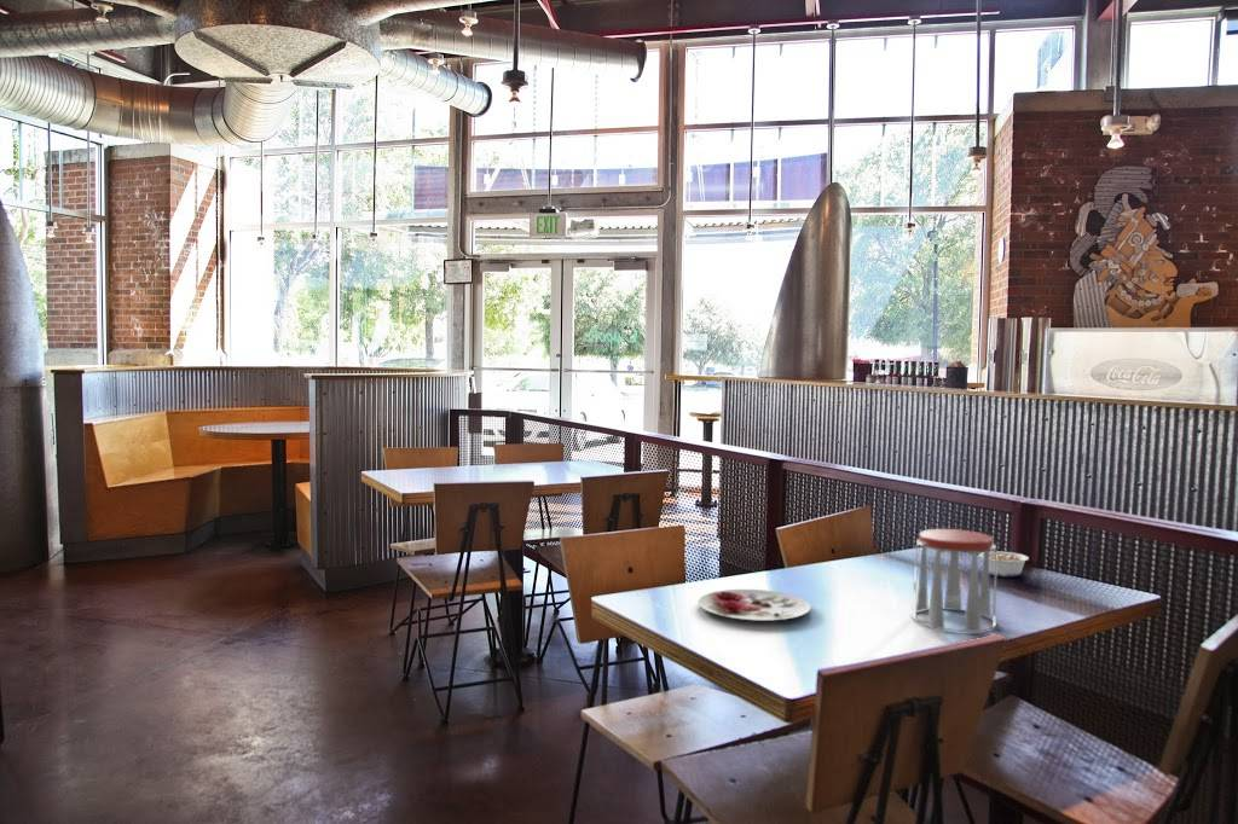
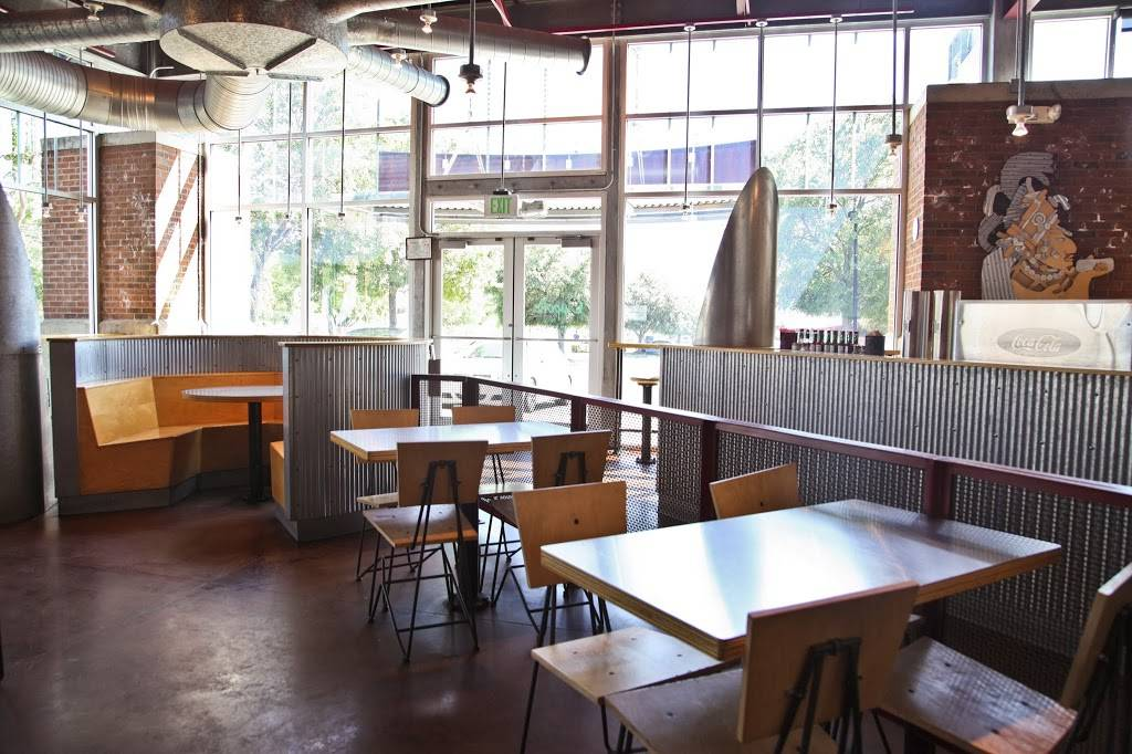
- plate (753, 603)
- jar (954, 578)
- legume (1001, 563)
